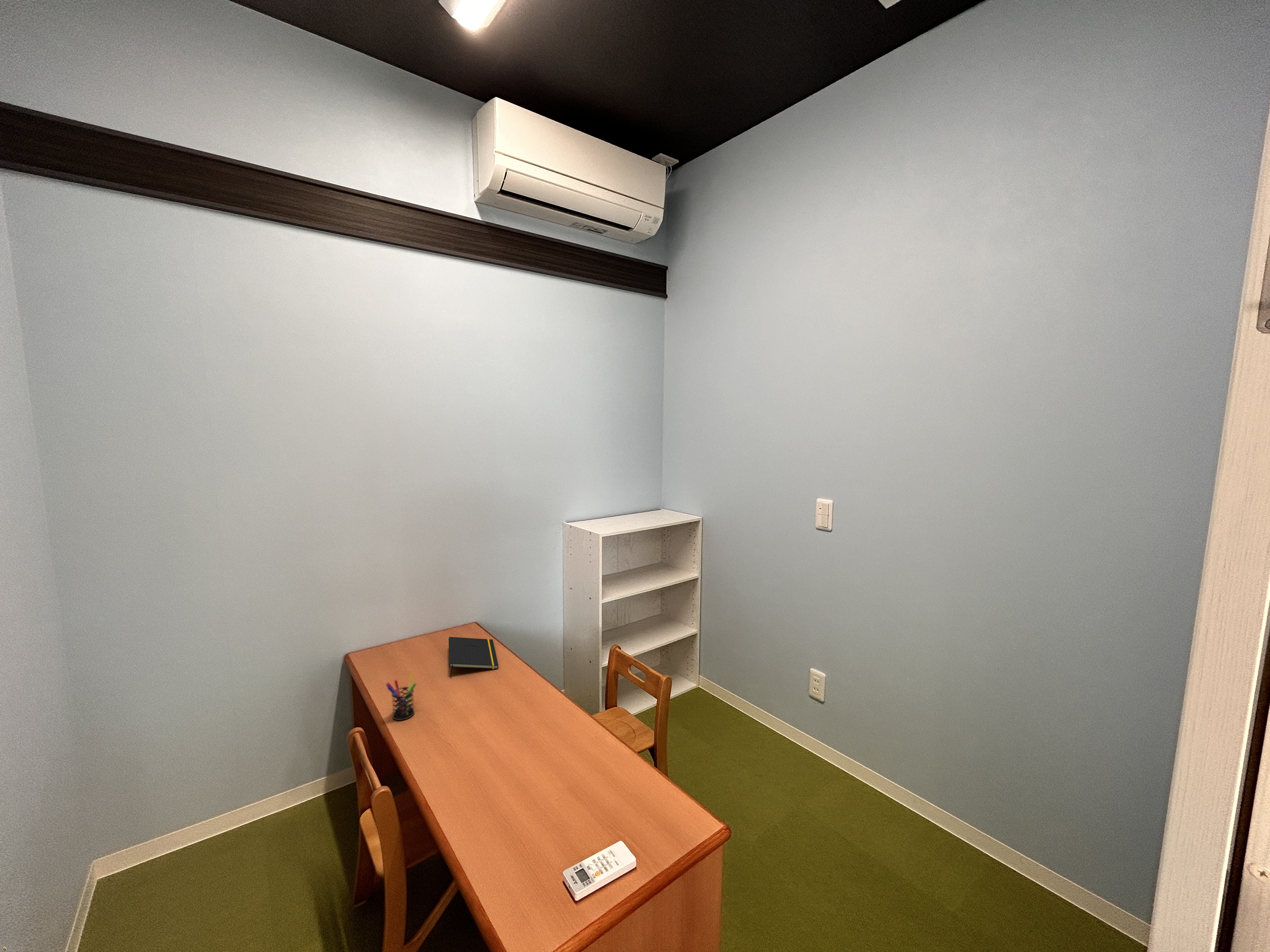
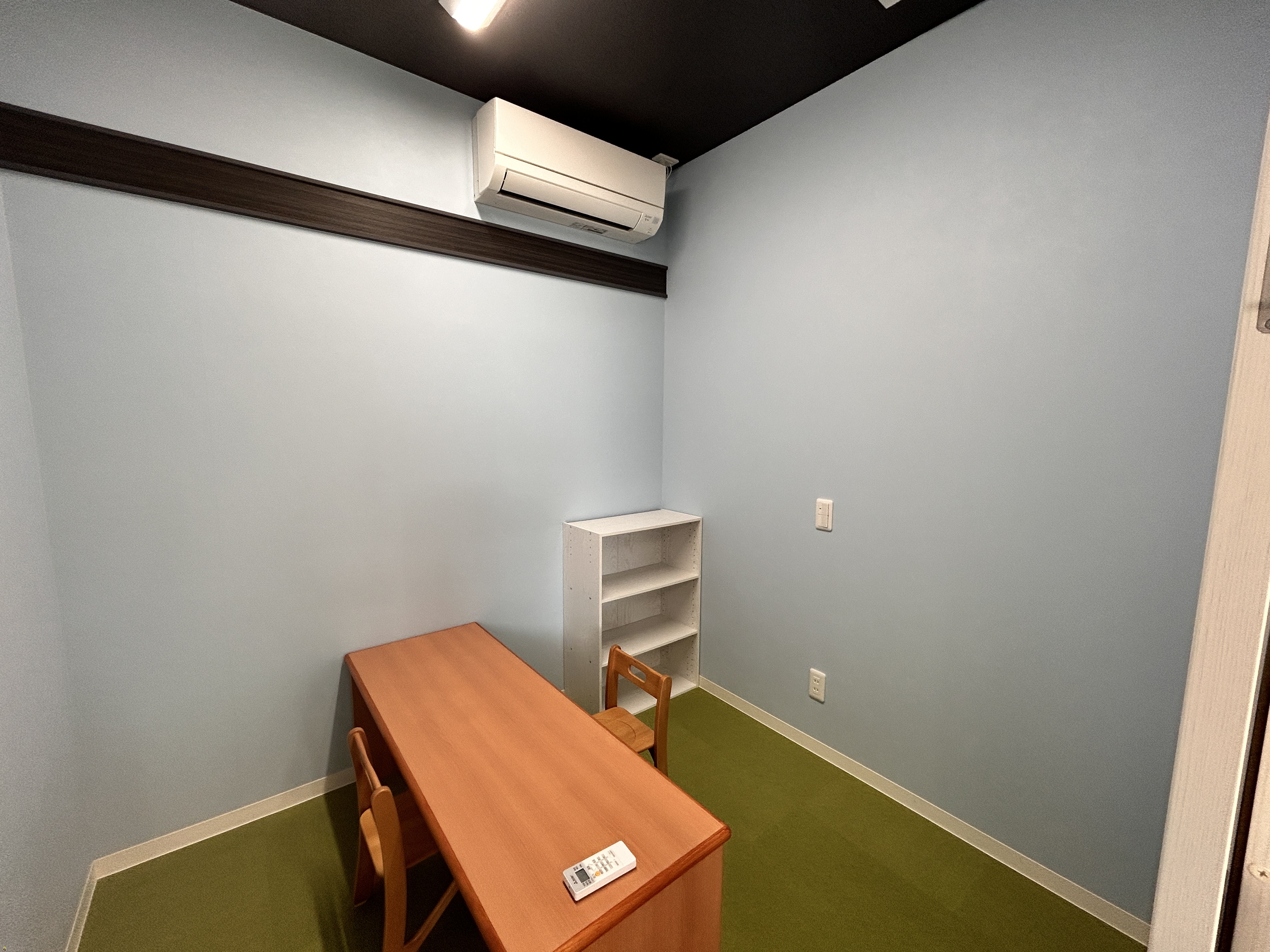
- notepad (472, 652)
- pen holder (404, 696)
